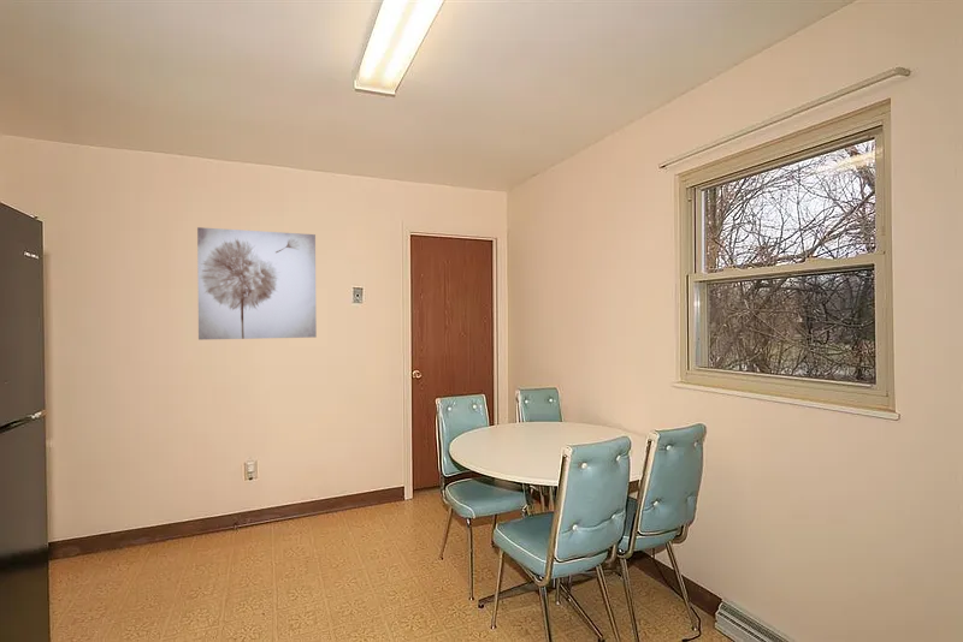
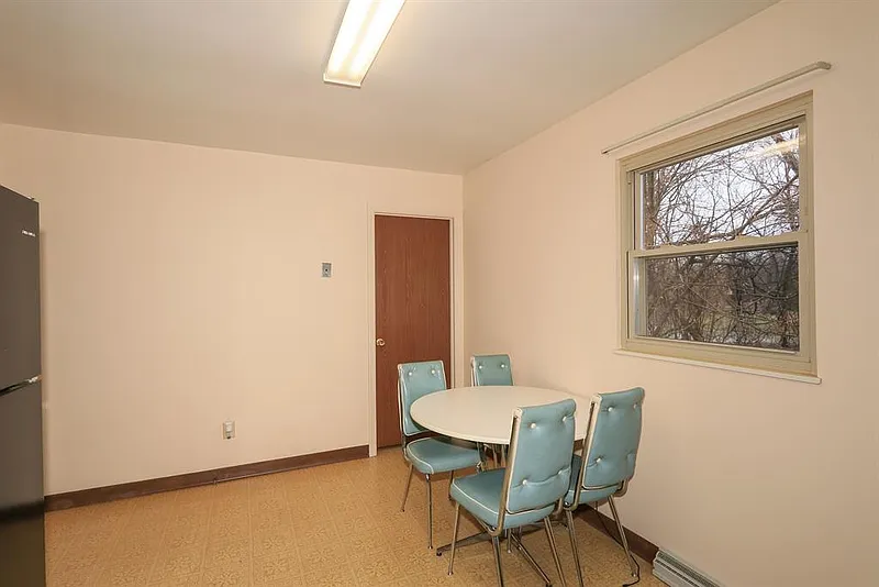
- wall art (259, 285)
